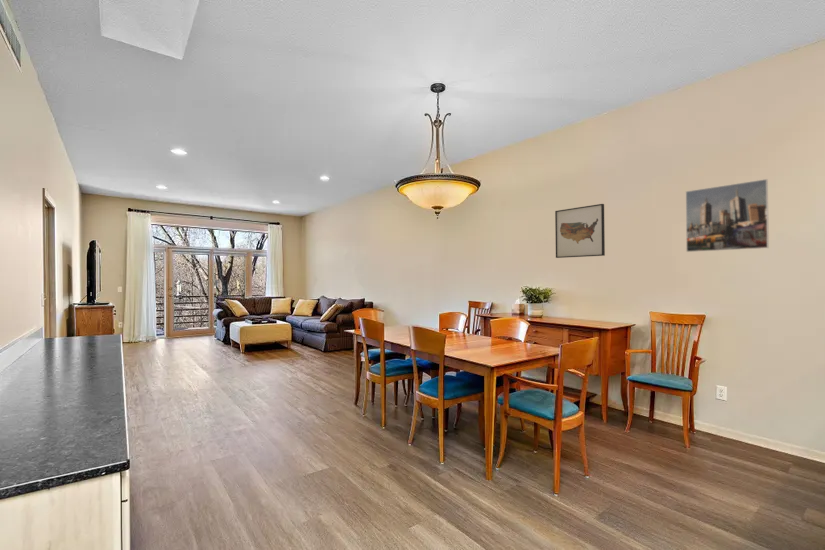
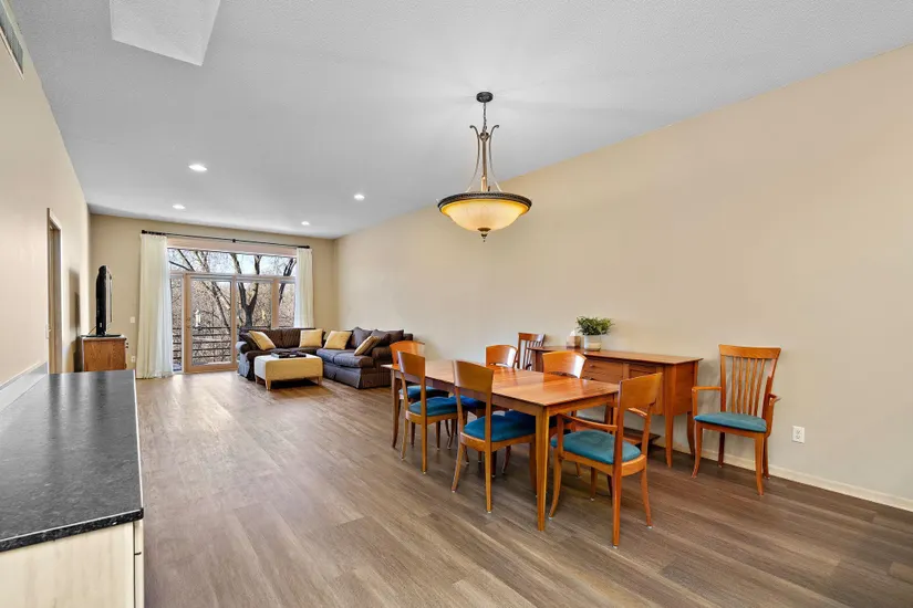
- wall art (578, 232)
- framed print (724, 217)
